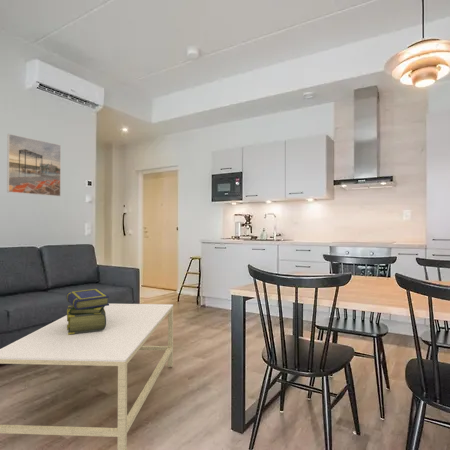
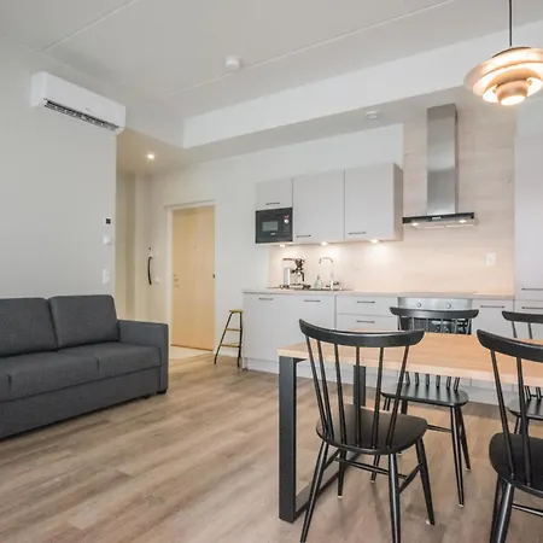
- coffee table (102, 362)
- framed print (35, 167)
- stack of books (87, 309)
